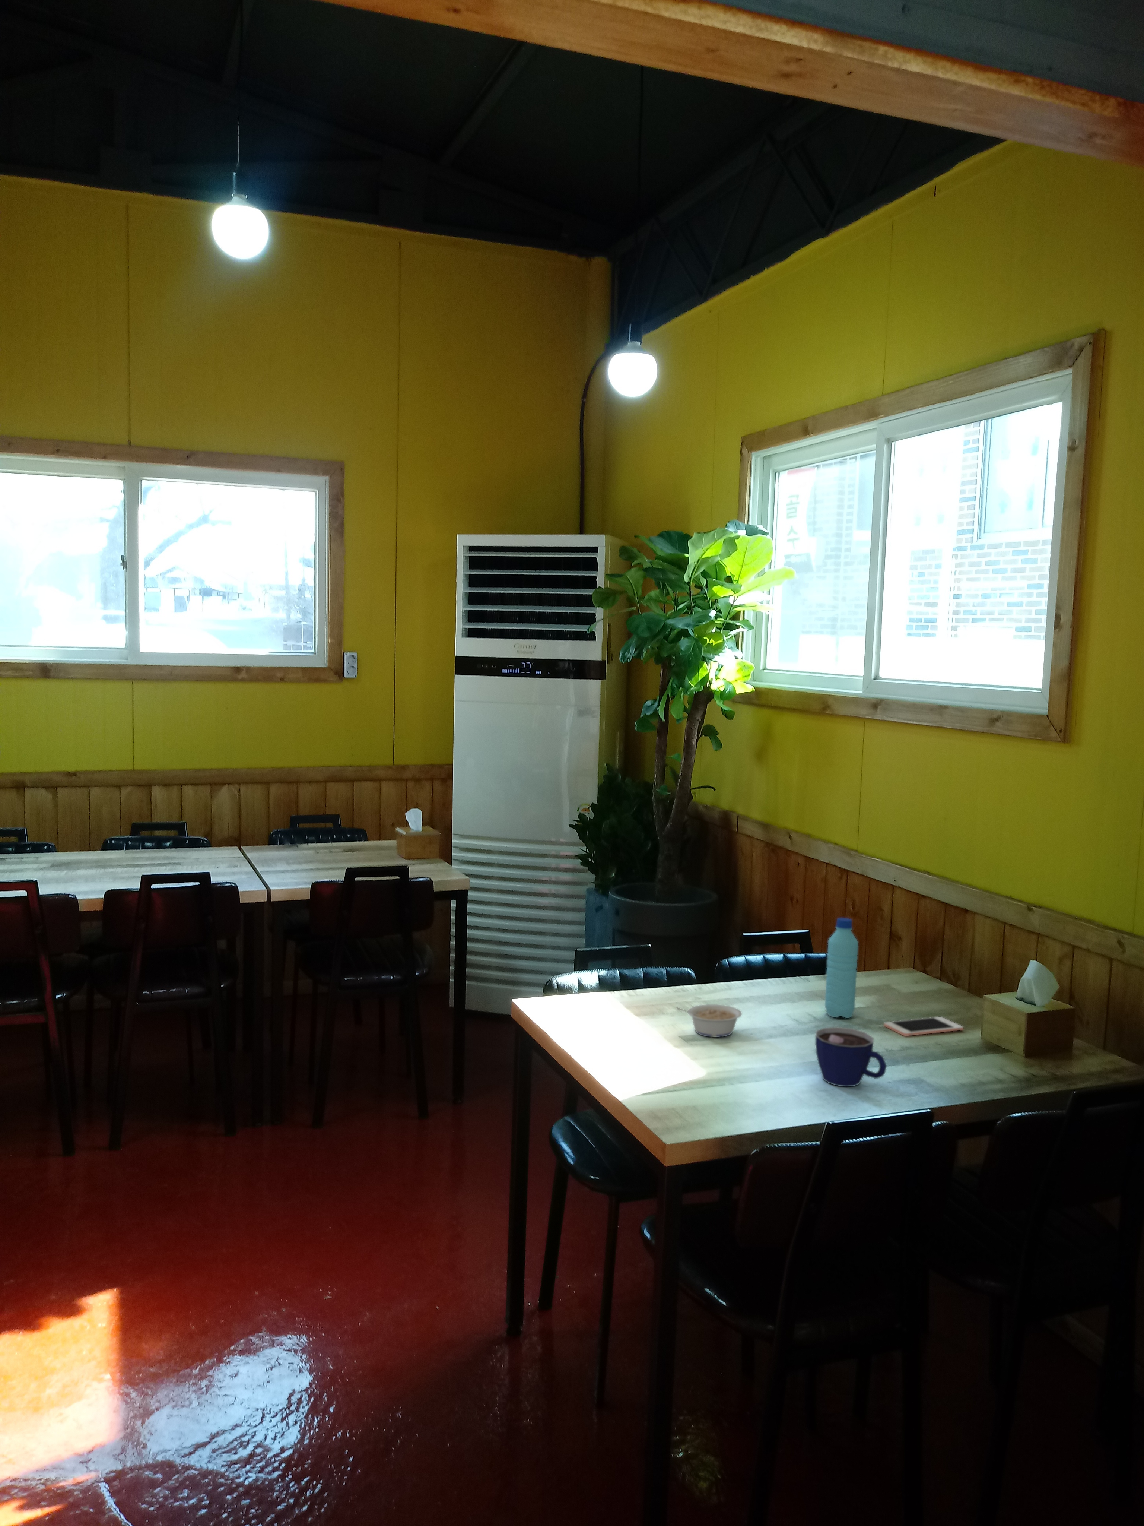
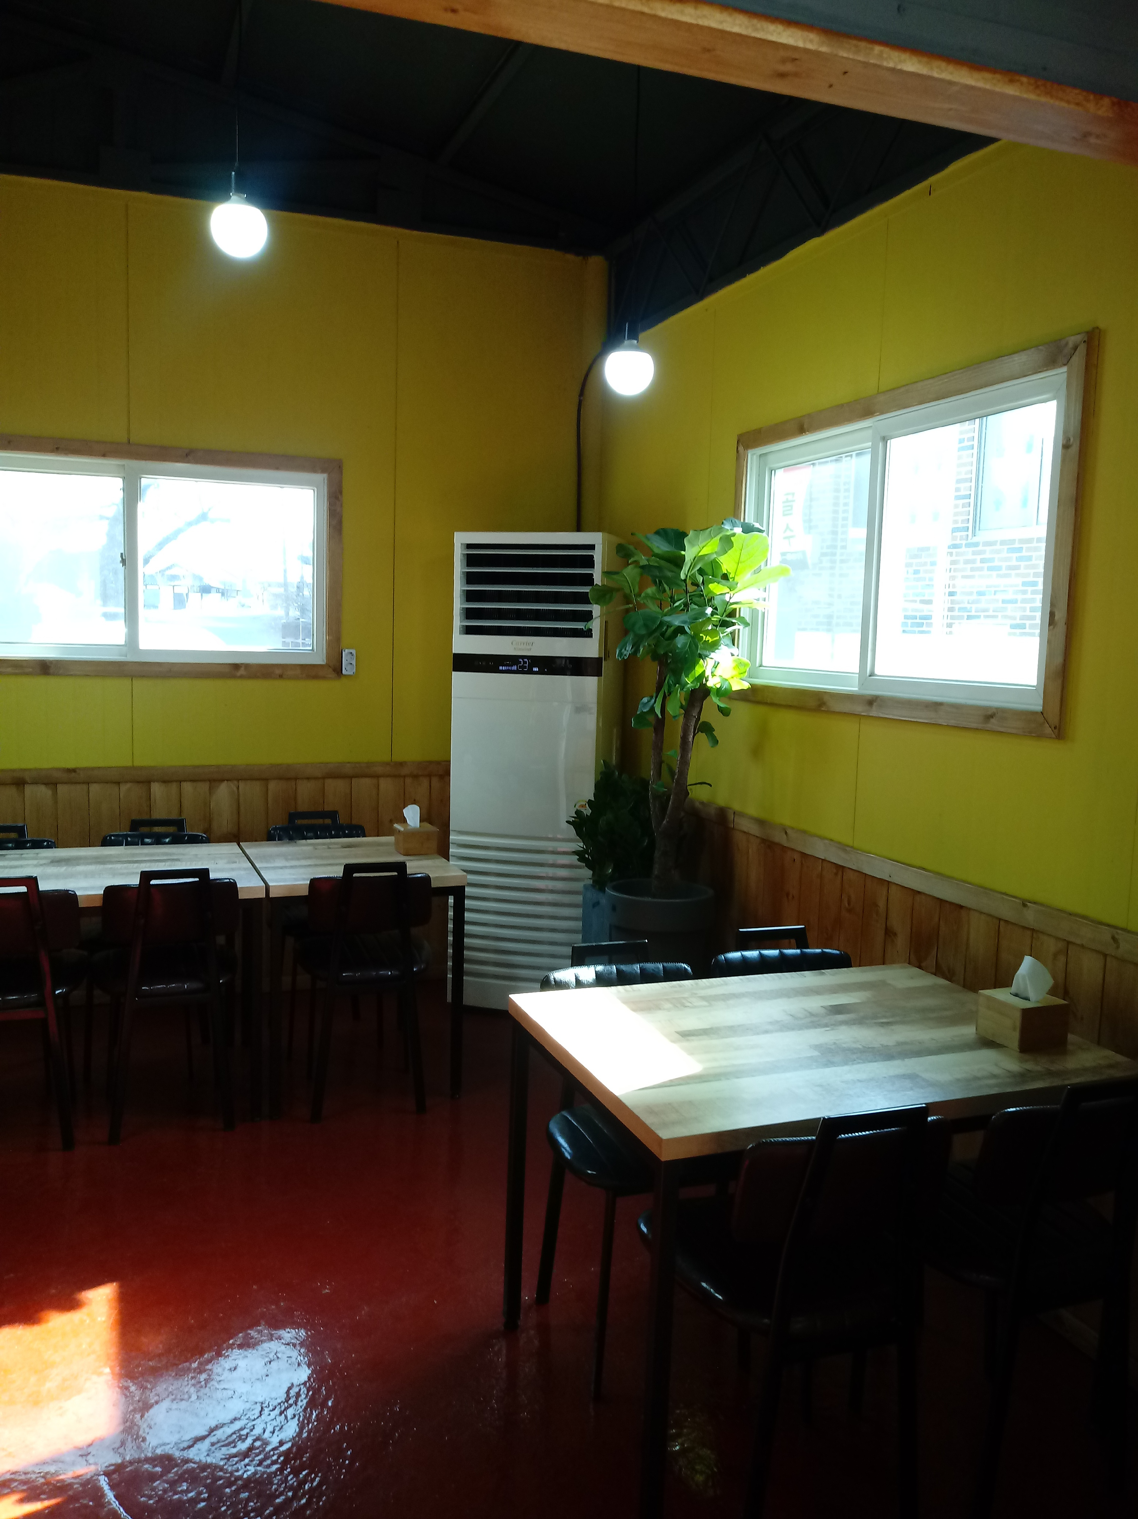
- cell phone (923, 1026)
- legume (713, 1020)
- cup (851, 1060)
- water bottle (841, 967)
